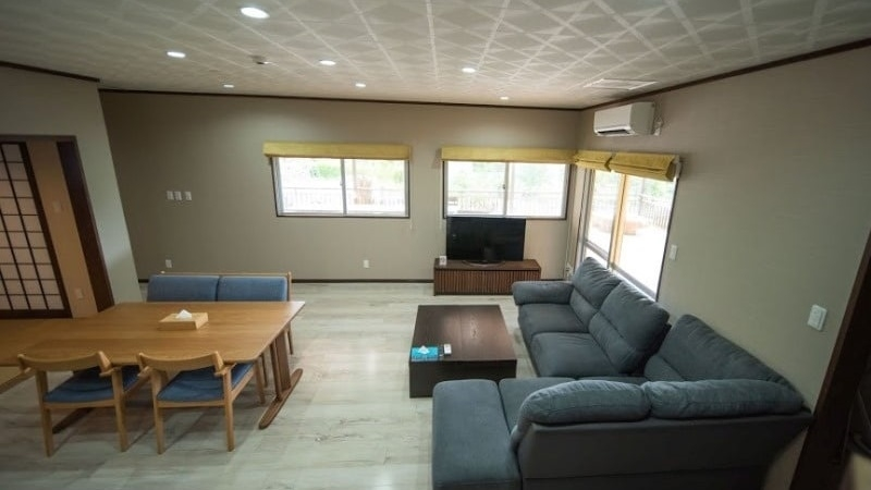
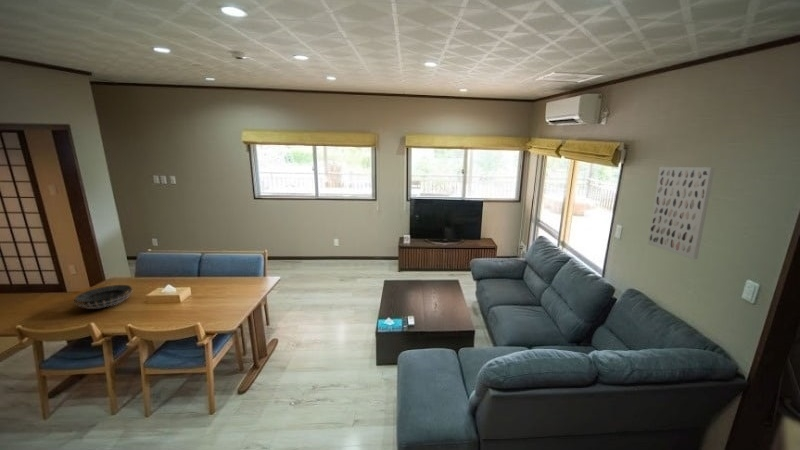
+ decorative bowl (105, 298)
+ wall art (677, 210)
